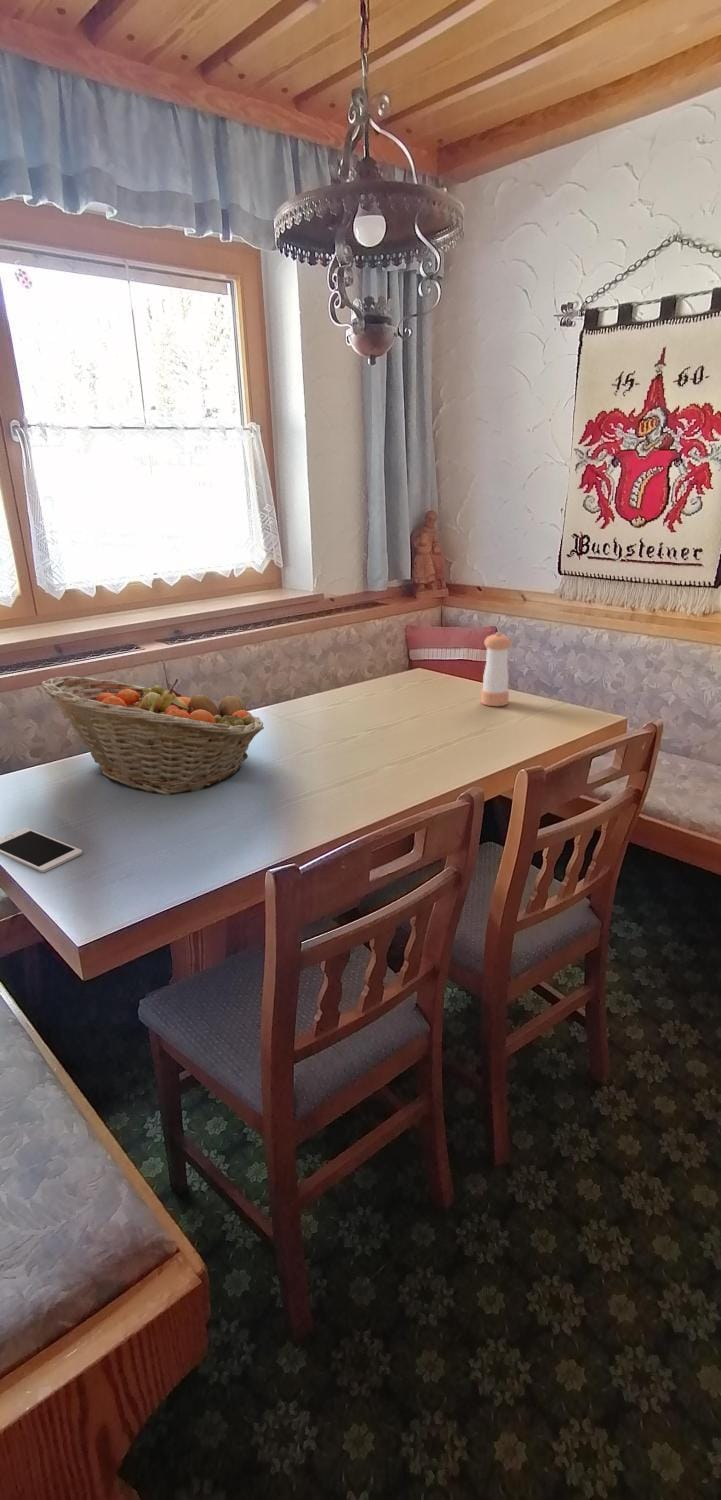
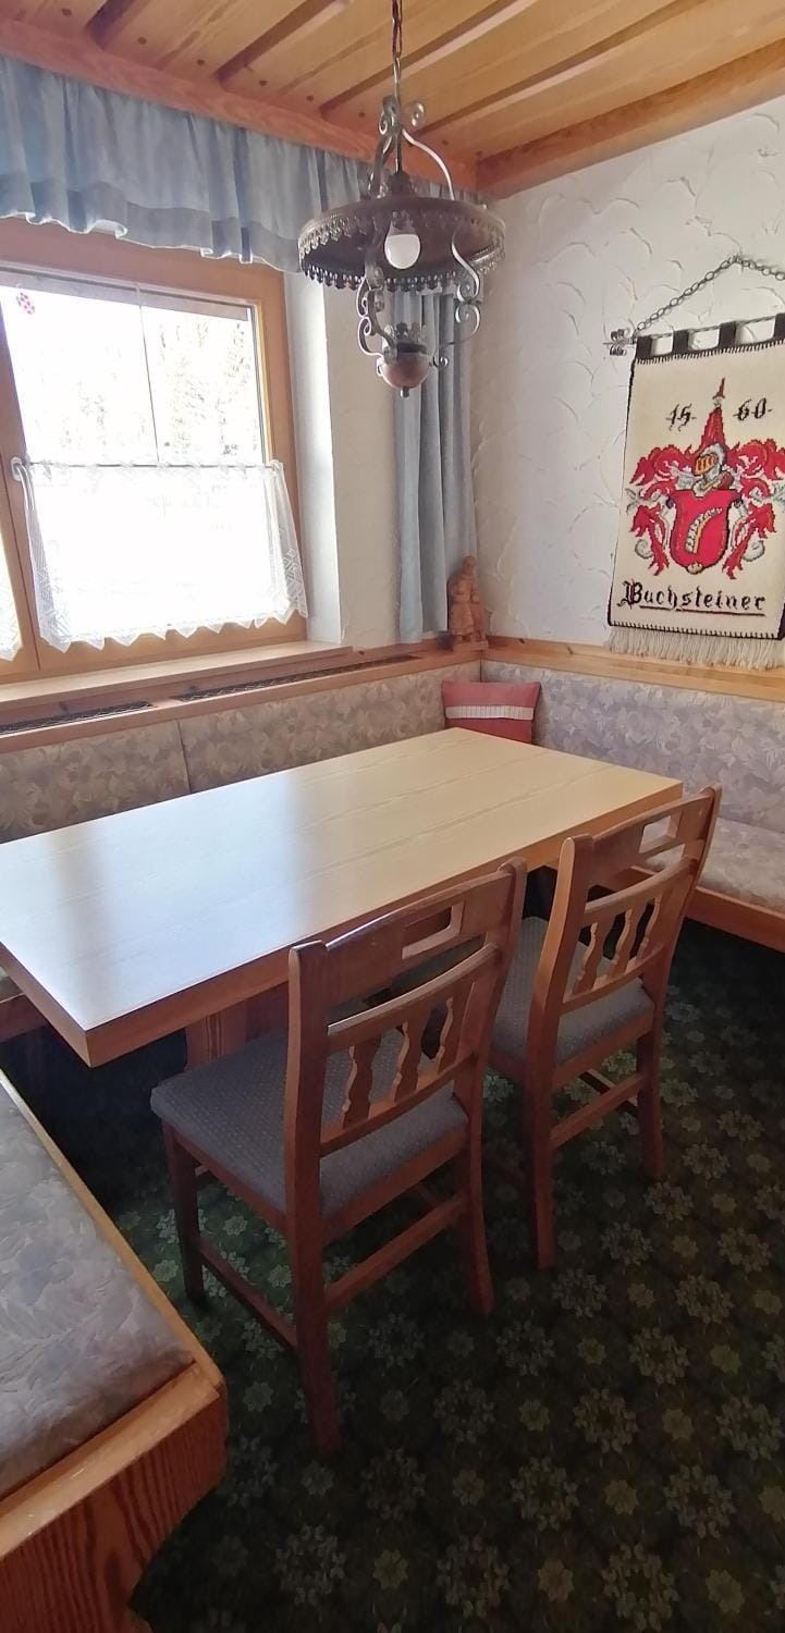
- pepper shaker (496, 668)
- fruit basket (156, 721)
- cell phone (33, 849)
